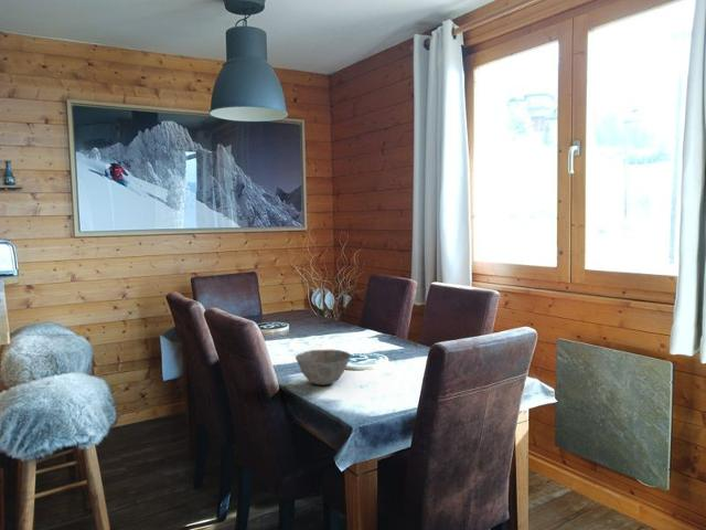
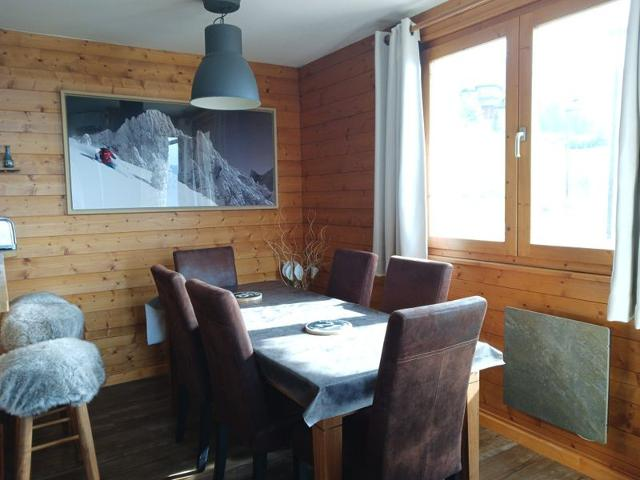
- bowl (323, 369)
